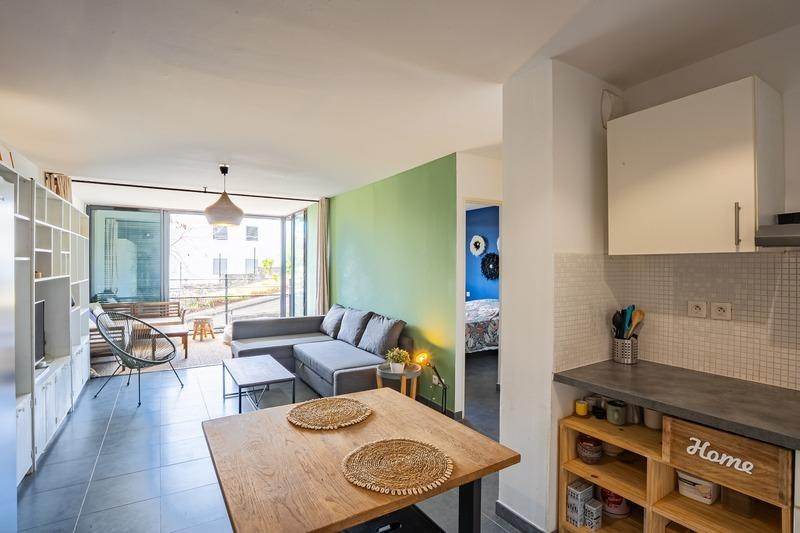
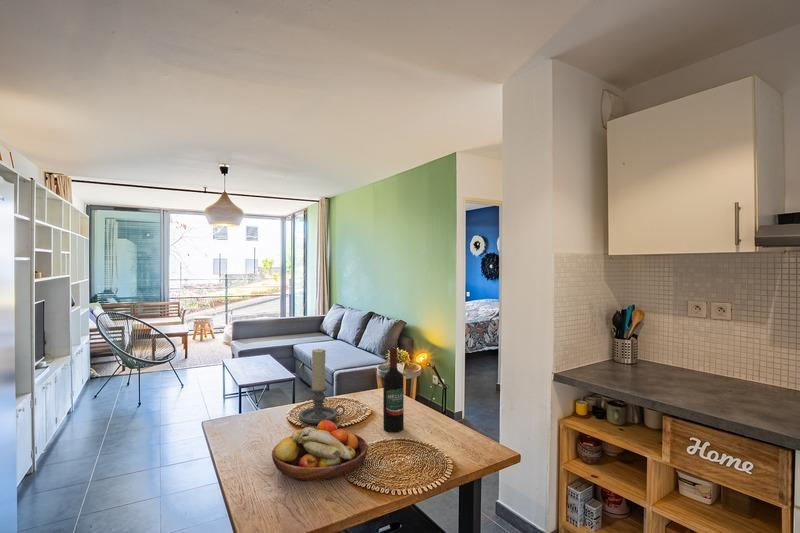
+ fruit bowl (321, 443)
+ candle holder (322, 383)
+ wine bottle (393, 388)
